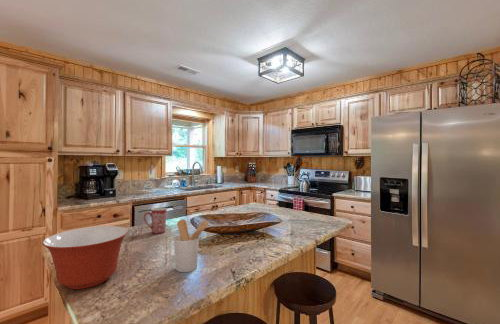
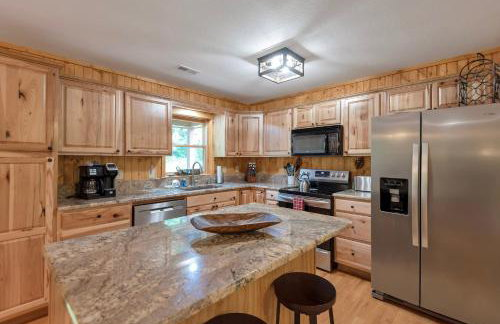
- utensil holder (192, 243)
- mug (155, 220)
- mixing bowl (88, 257)
